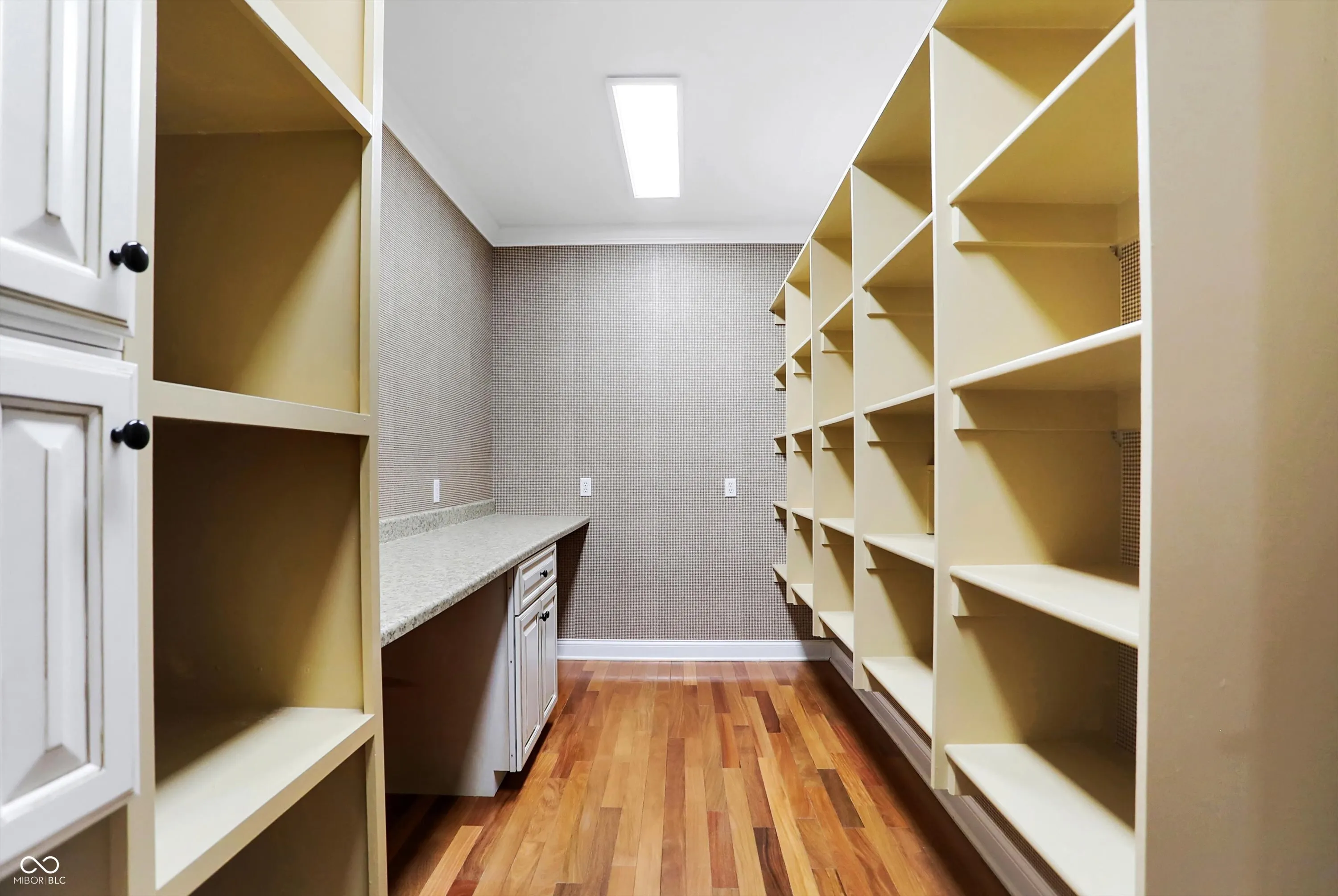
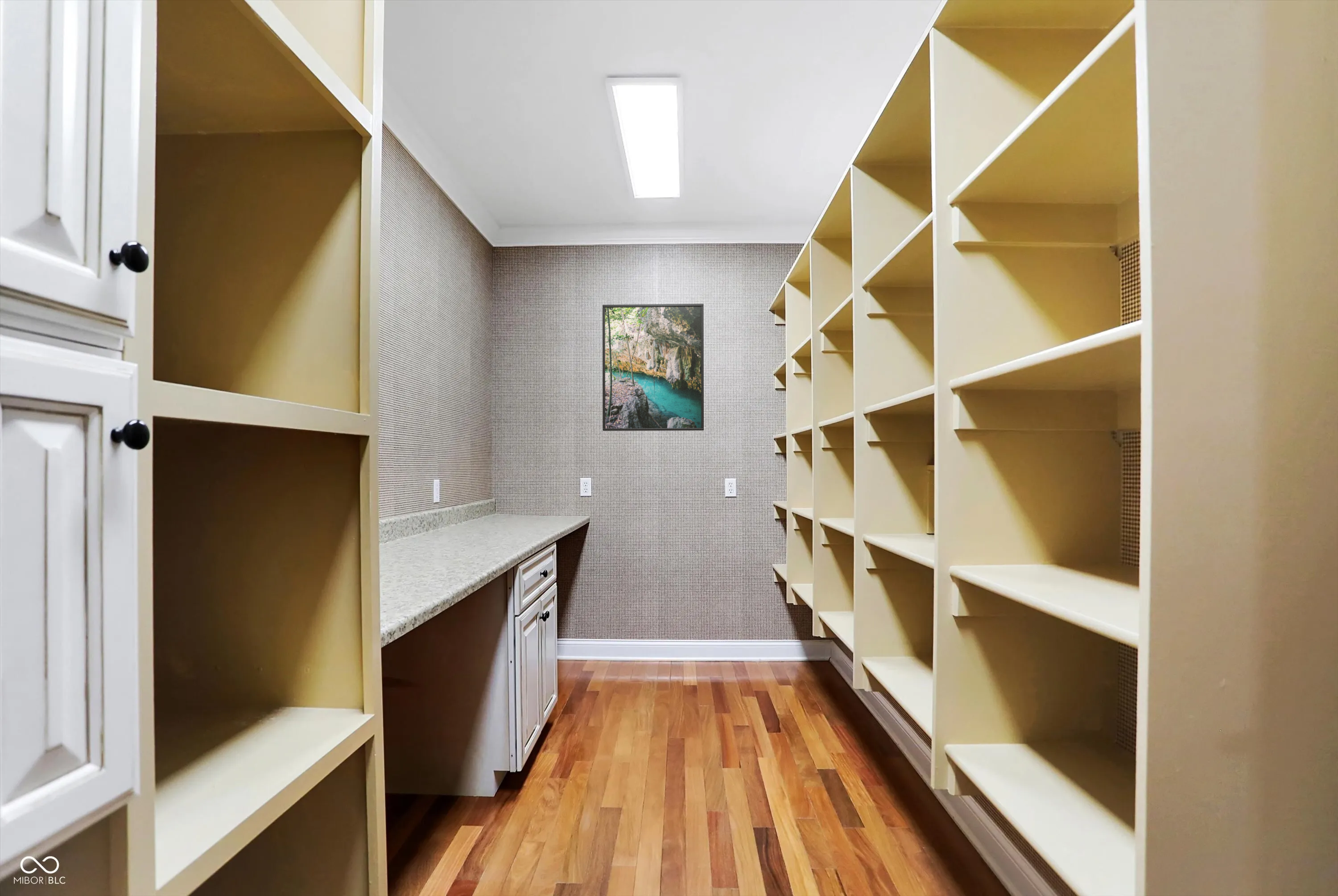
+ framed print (653, 367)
